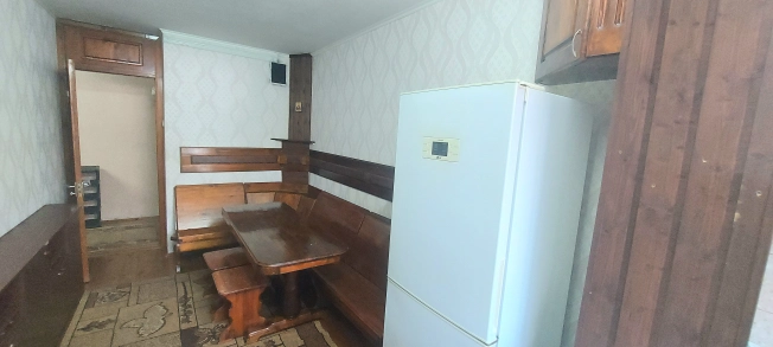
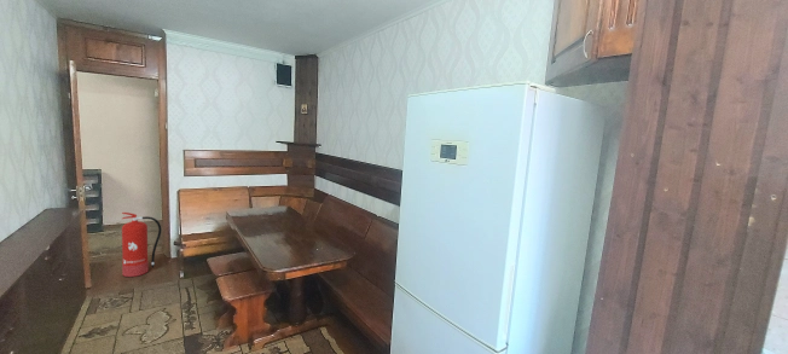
+ fire extinguisher (141, 242)
